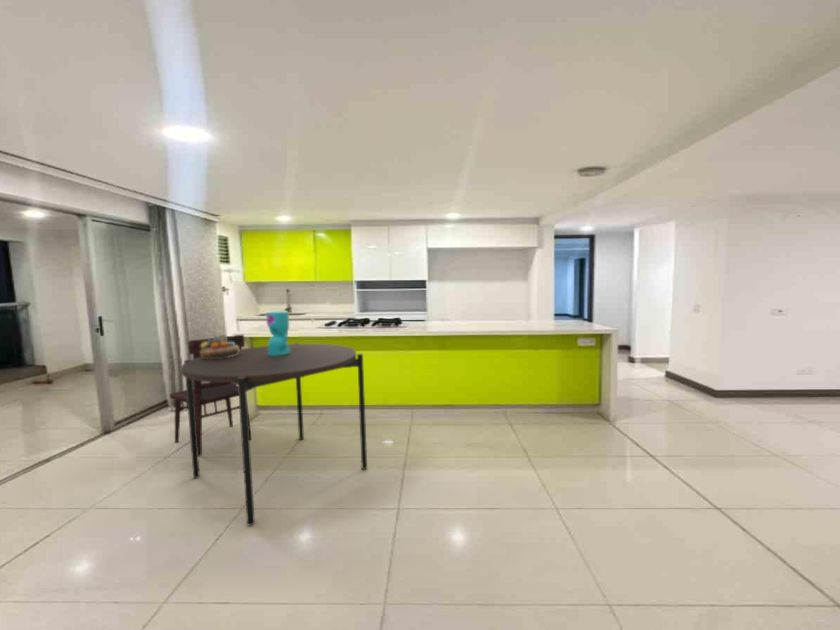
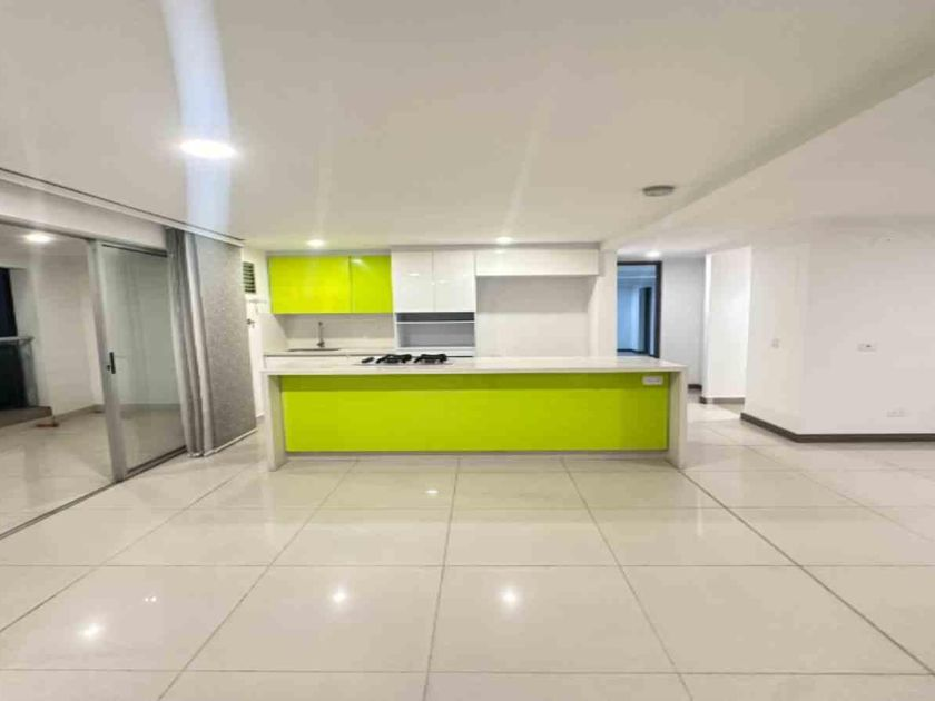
- decorative vase (278, 332)
- decorative bowl (219, 345)
- dining chair (211, 388)
- dining table (298, 415)
